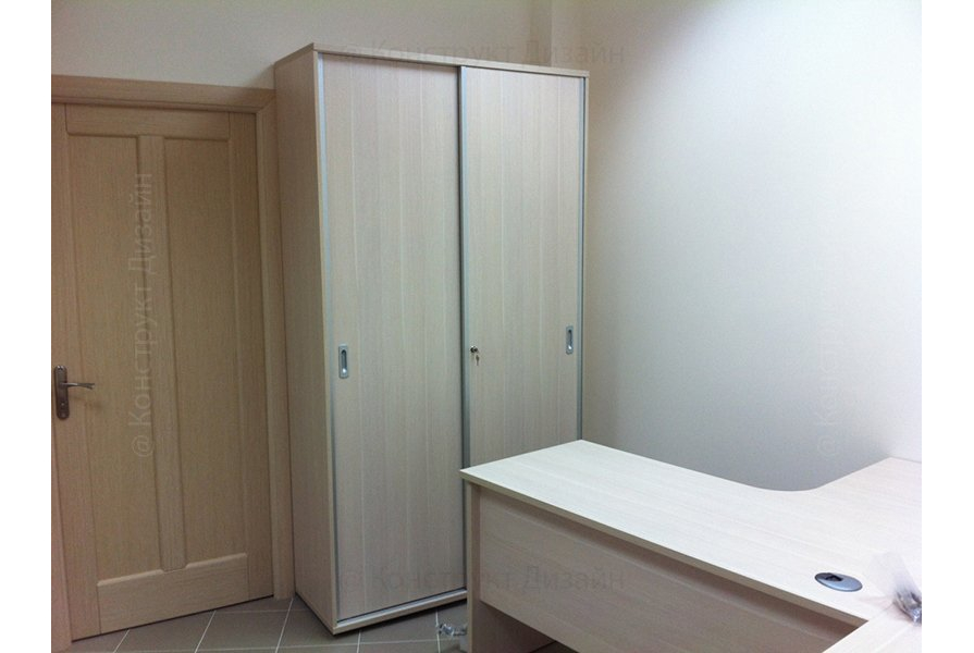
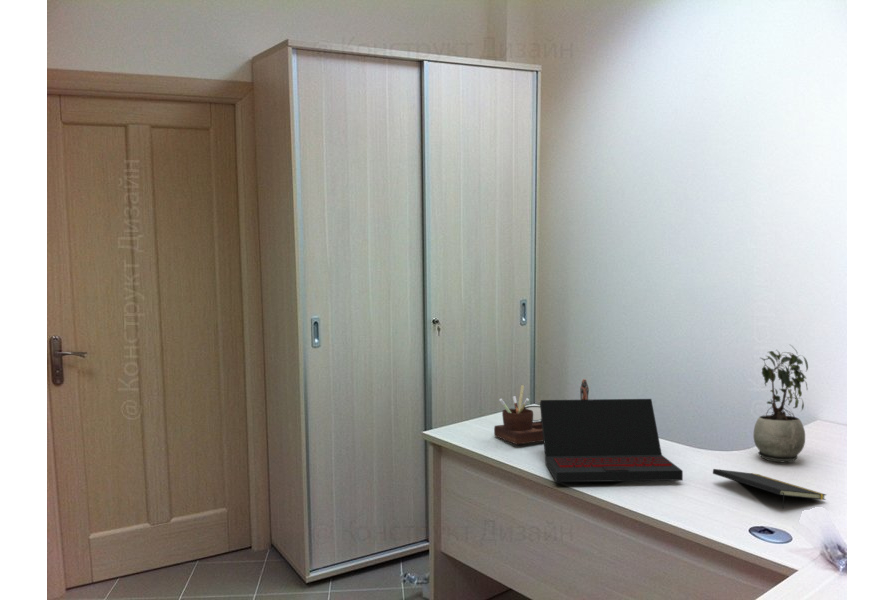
+ notepad (767, 483)
+ desk organizer (540, 410)
+ laptop (606, 437)
+ potted plant (784, 400)
